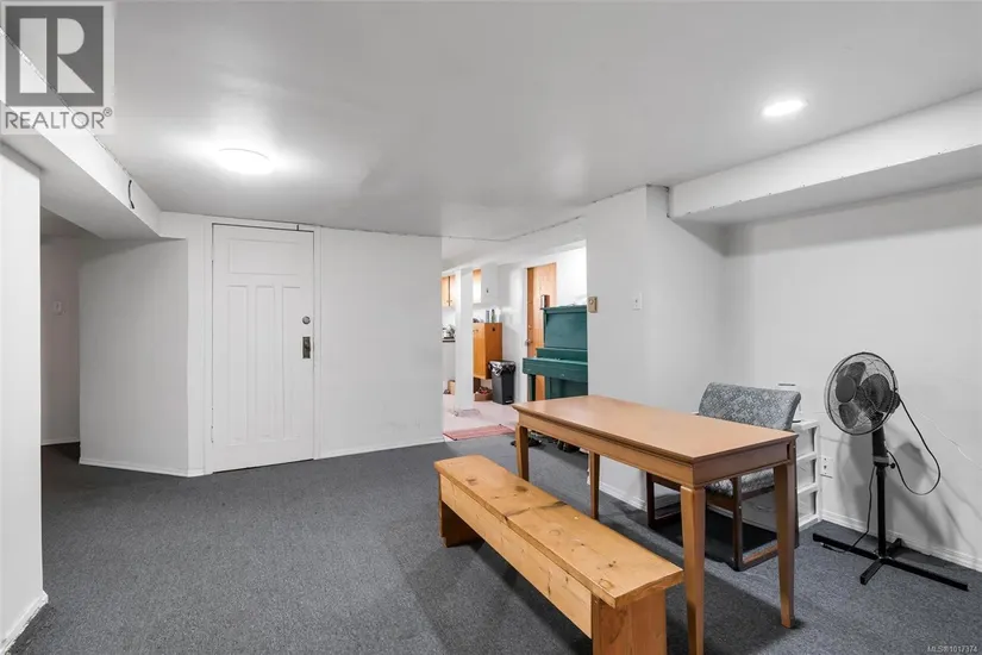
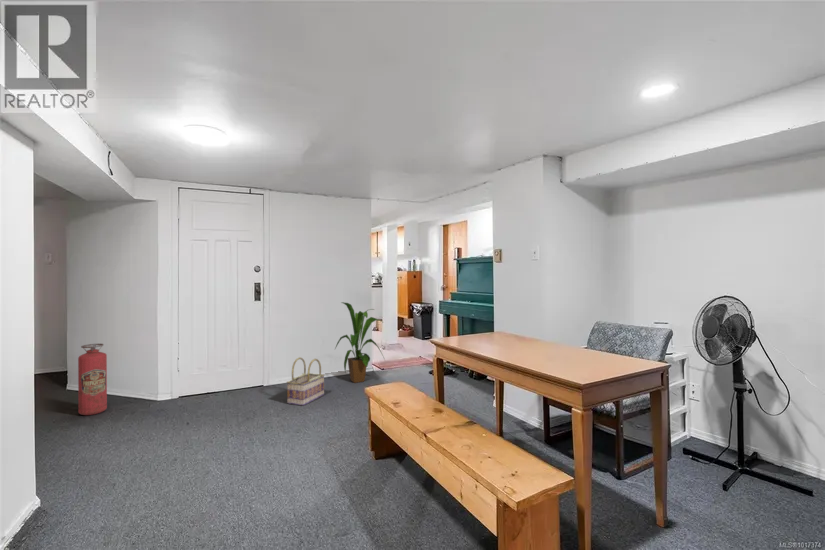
+ basket (306, 378)
+ fire extinguisher (92, 378)
+ house plant (365, 341)
